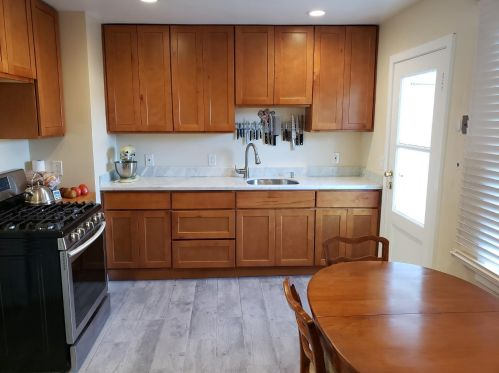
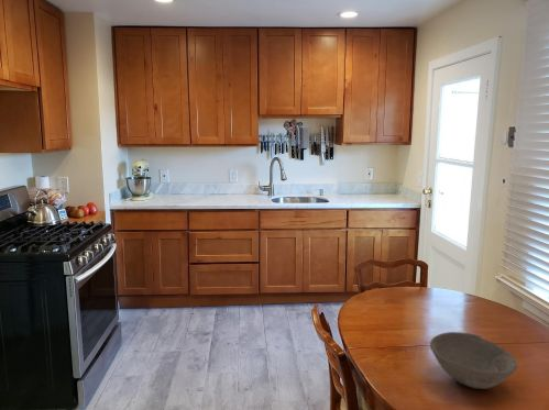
+ bowl (471, 366)
